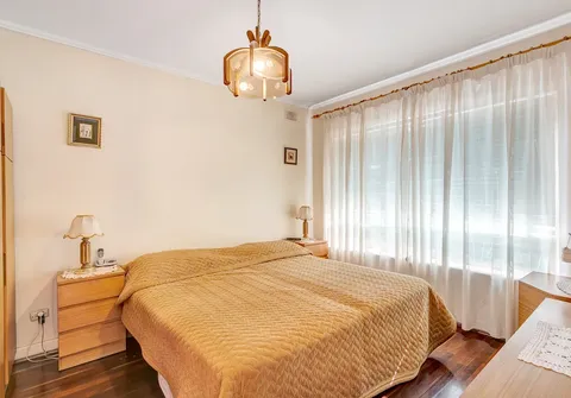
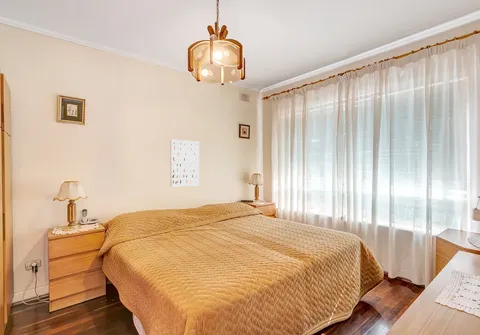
+ wall art (185, 163)
